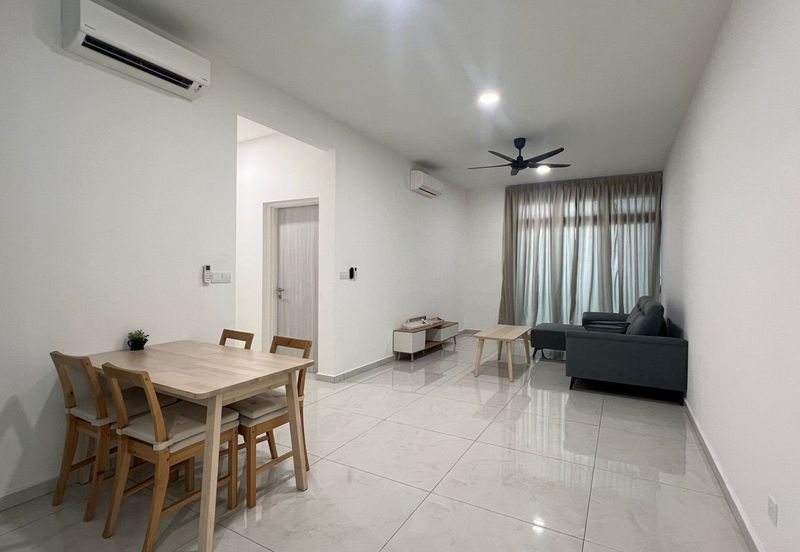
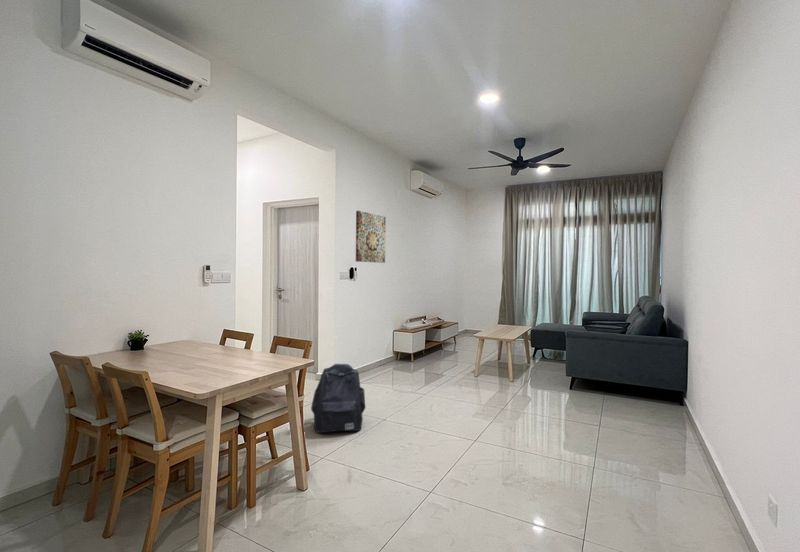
+ wall art (371, 238)
+ backpack (338, 395)
